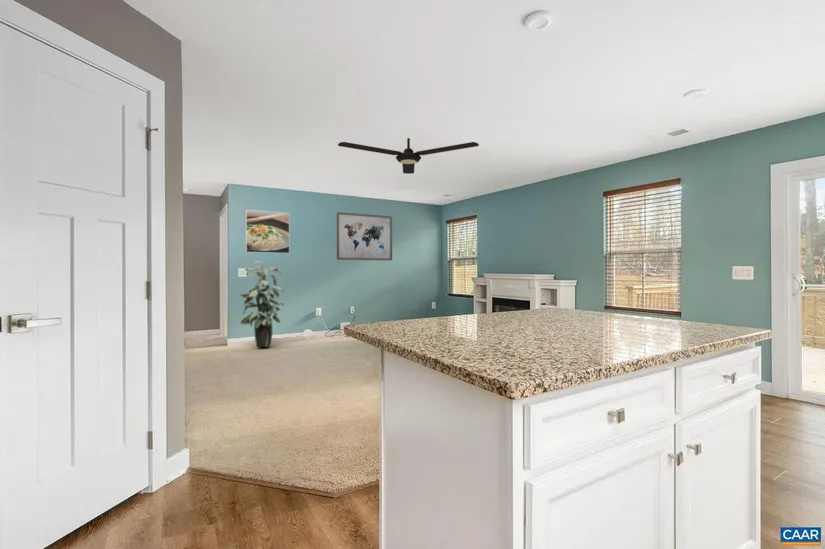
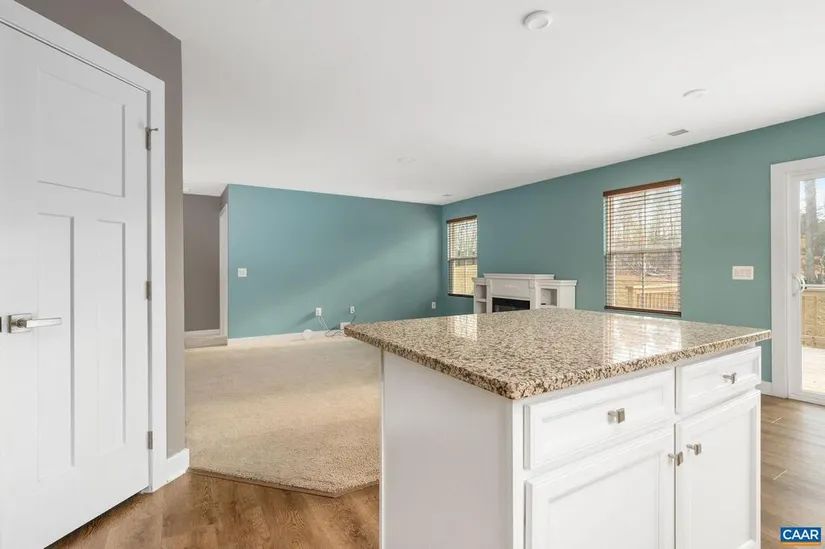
- indoor plant (261, 304)
- ceiling fan (408, 155)
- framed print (268, 232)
- wall art (365, 237)
